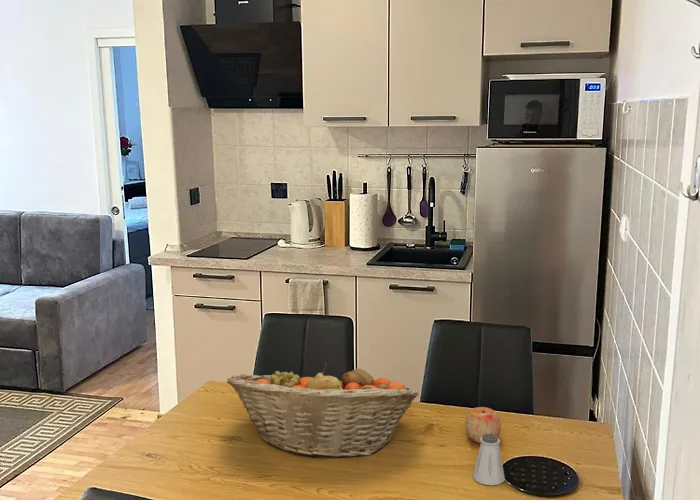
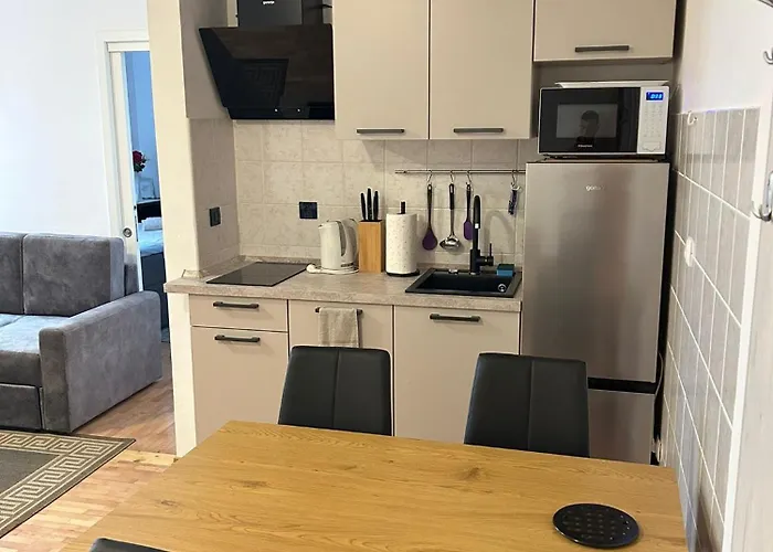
- saltshaker (489, 457)
- fruit basket (322, 399)
- apple (483, 425)
